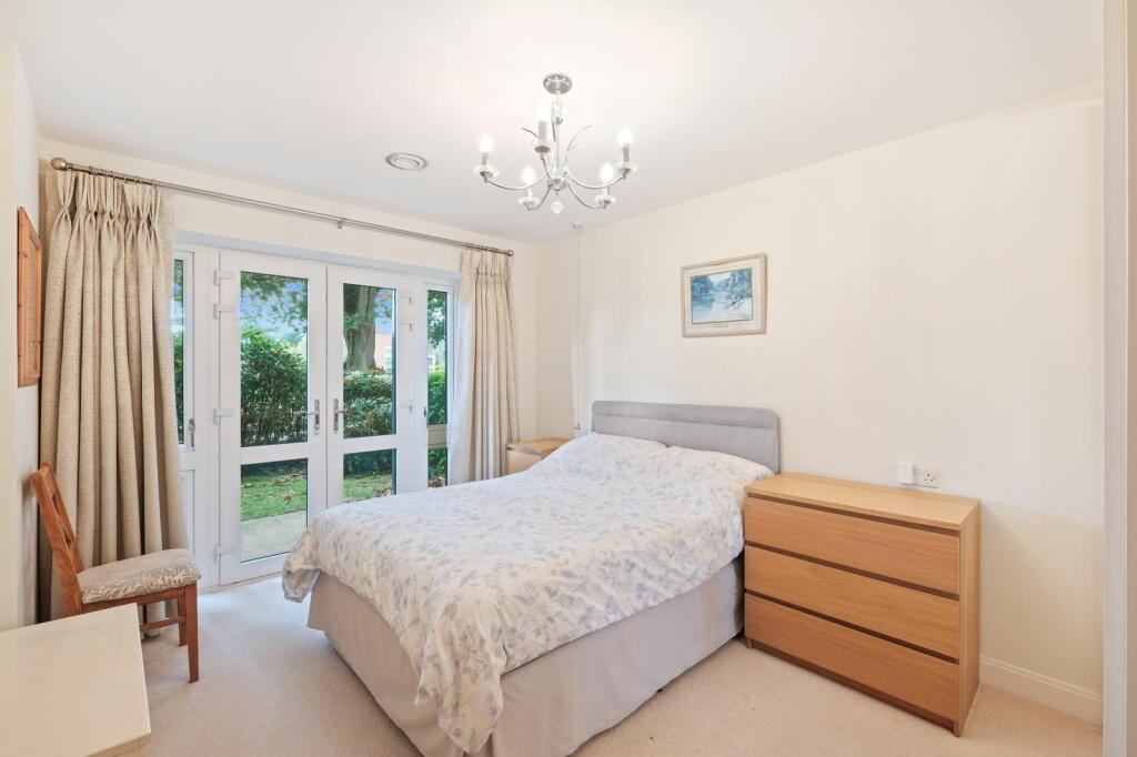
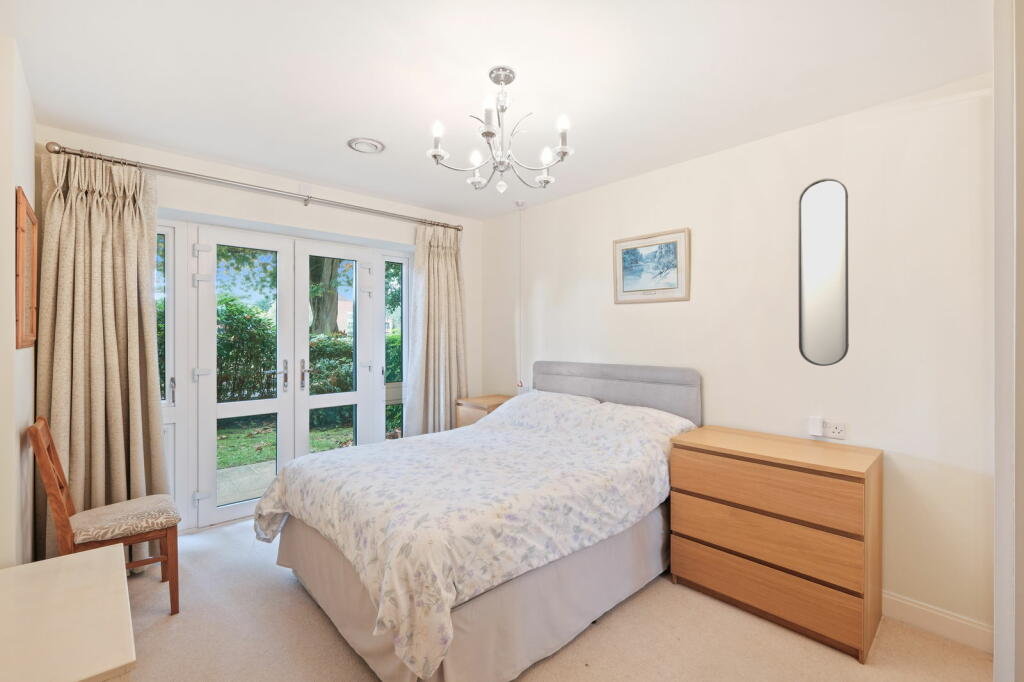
+ home mirror (822, 272)
